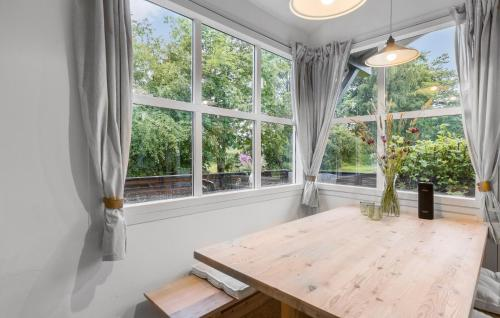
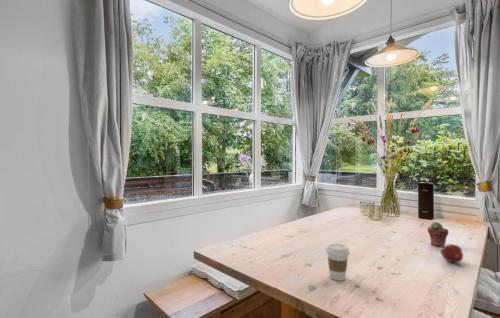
+ potted succulent (437, 233)
+ apple (451, 253)
+ coffee cup (337, 261)
